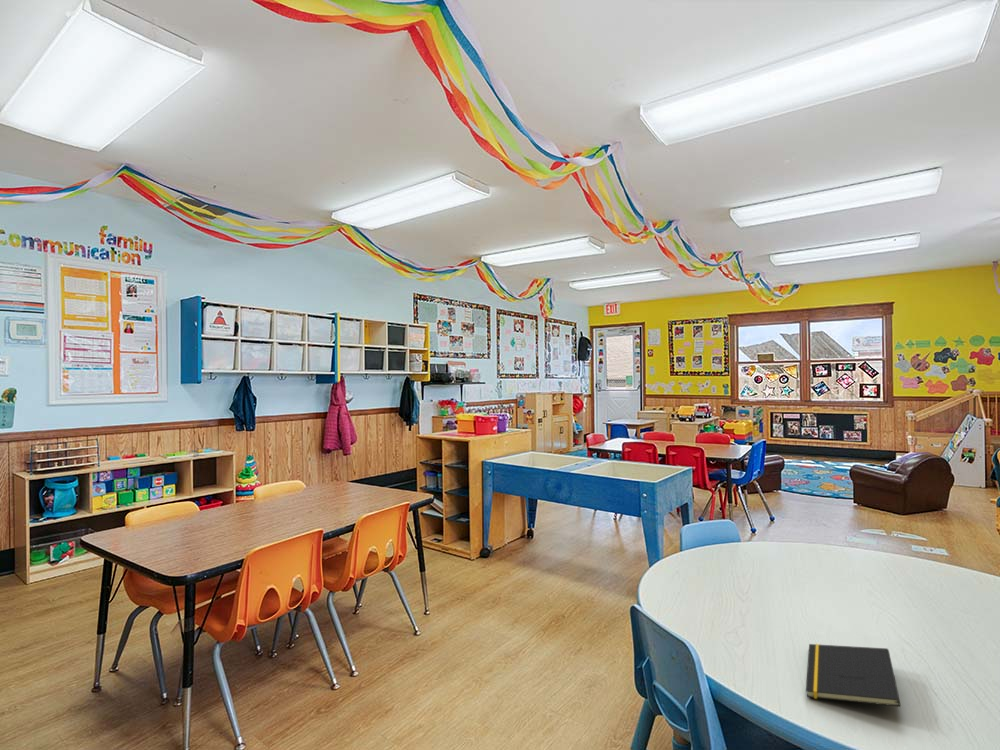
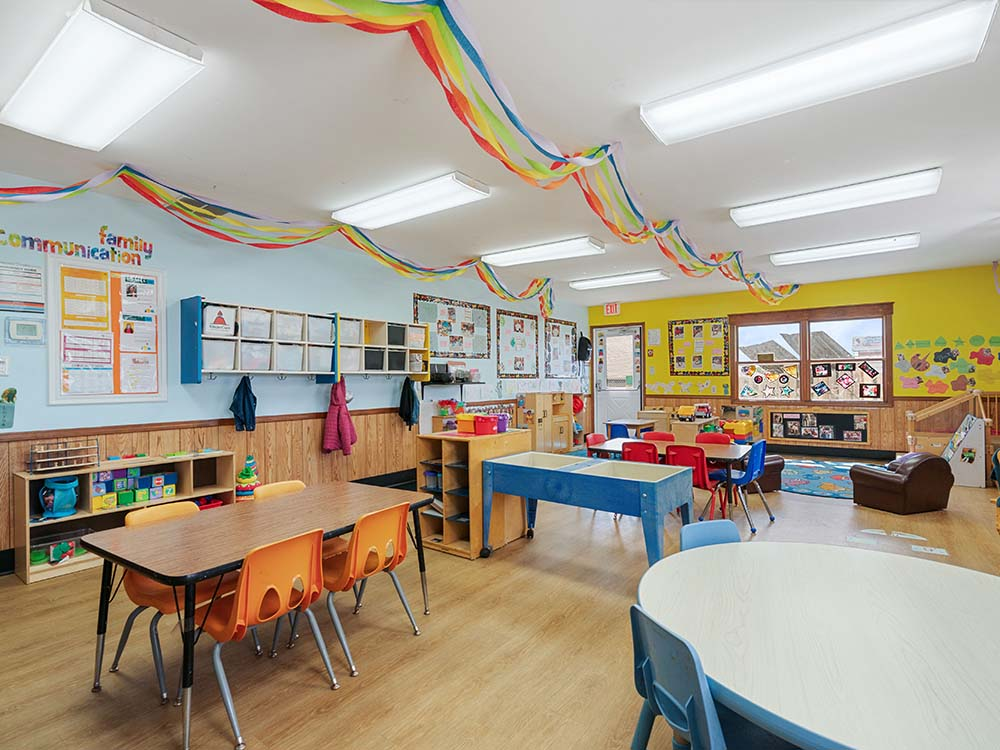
- notepad (849, 671)
